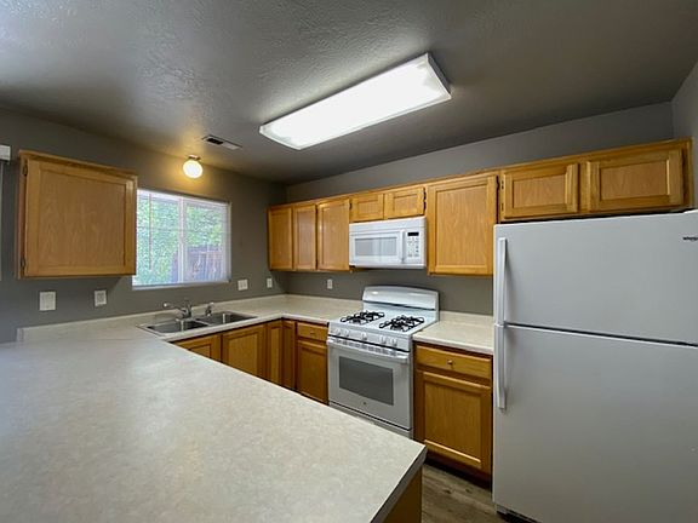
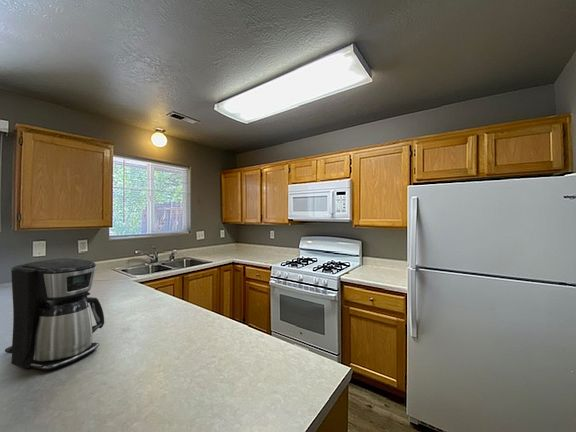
+ coffee maker (60, 304)
